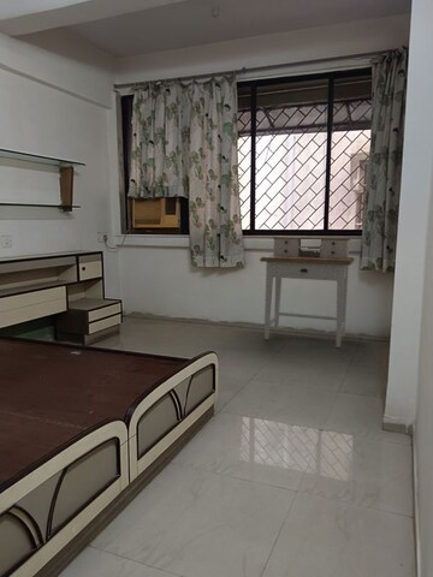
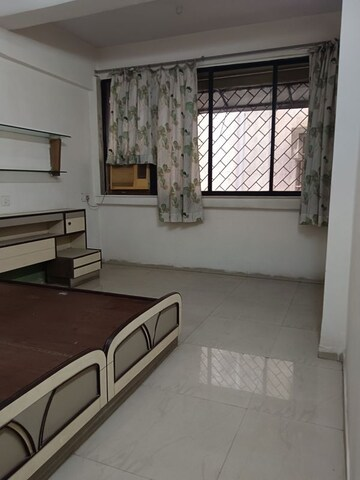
- desk (307, 278)
